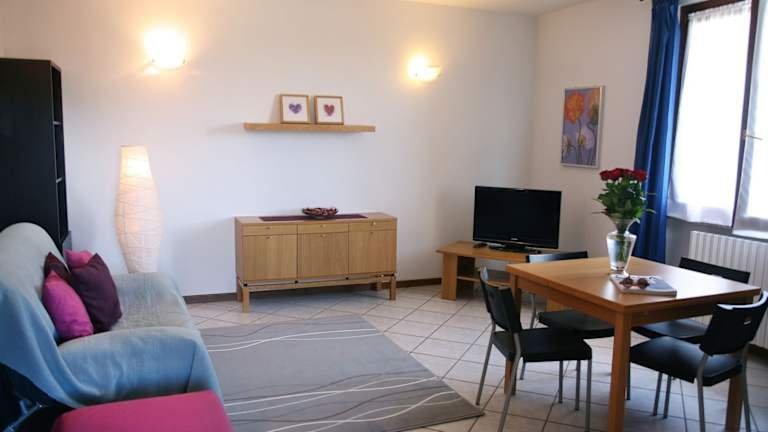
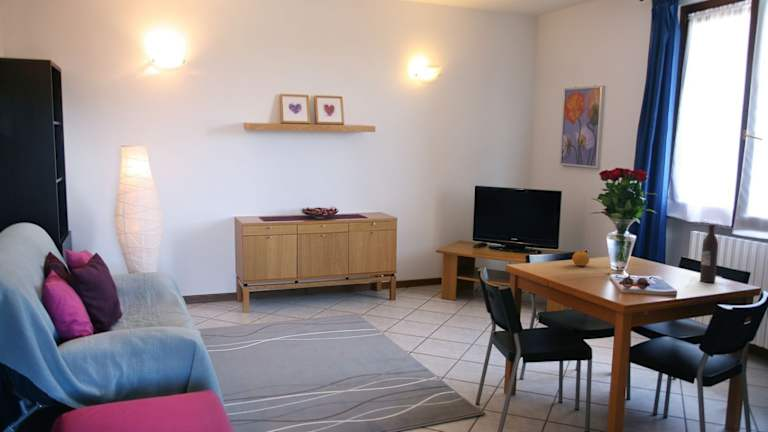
+ fruit (580, 256)
+ wine bottle (709, 252)
